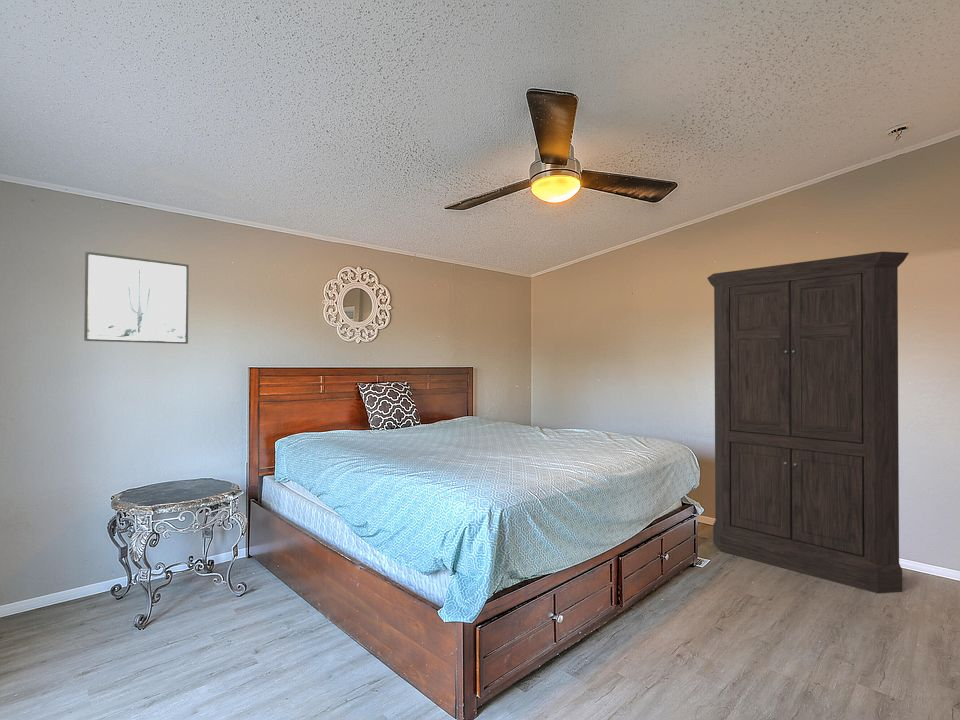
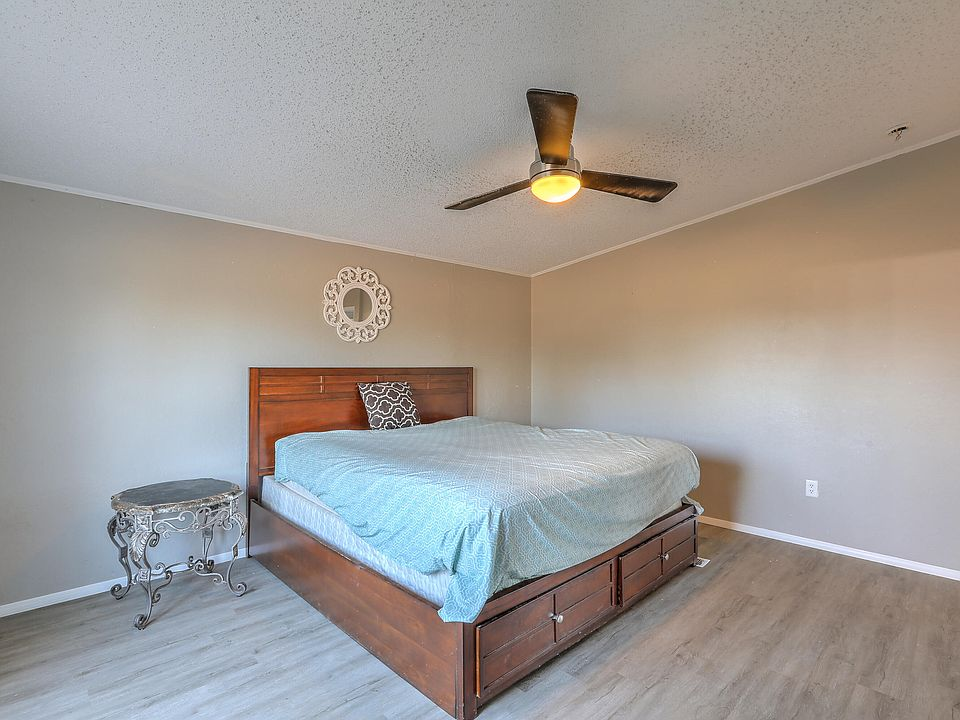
- armoire (801, 414)
- wall art (139, 300)
